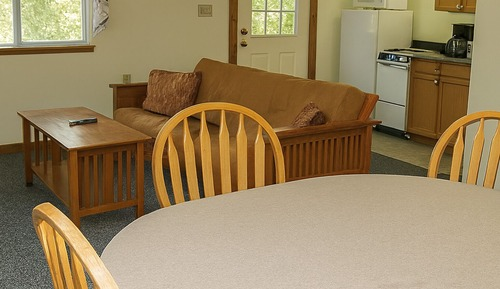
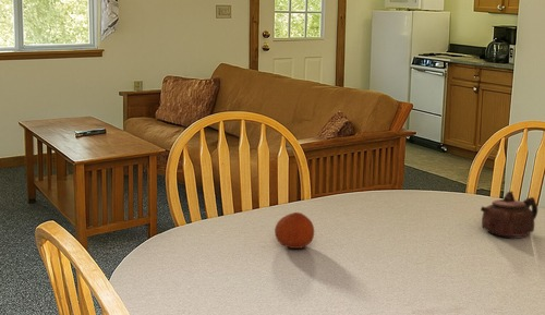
+ fruit (293, 230)
+ teapot (510, 211)
